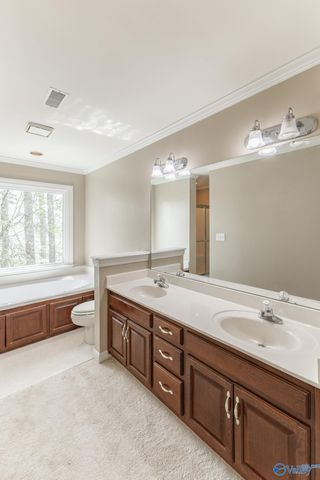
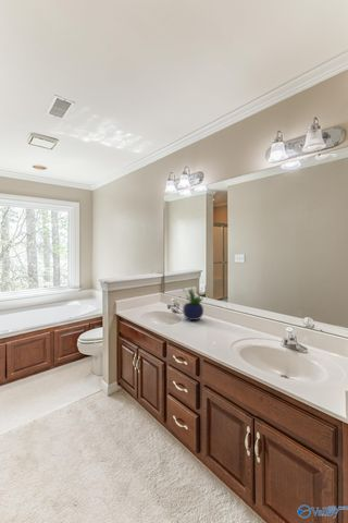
+ potted plant (195, 302)
